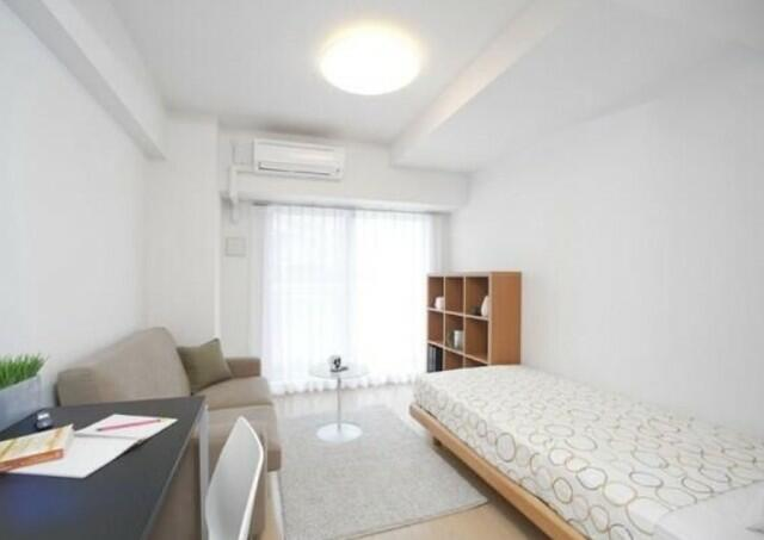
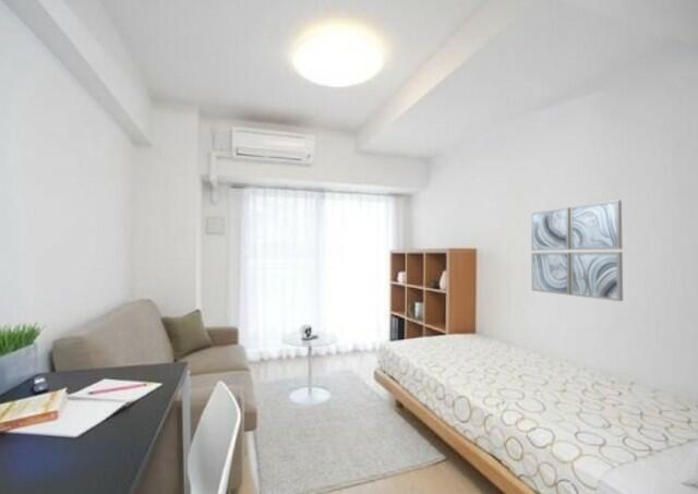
+ wall art (570, 252)
